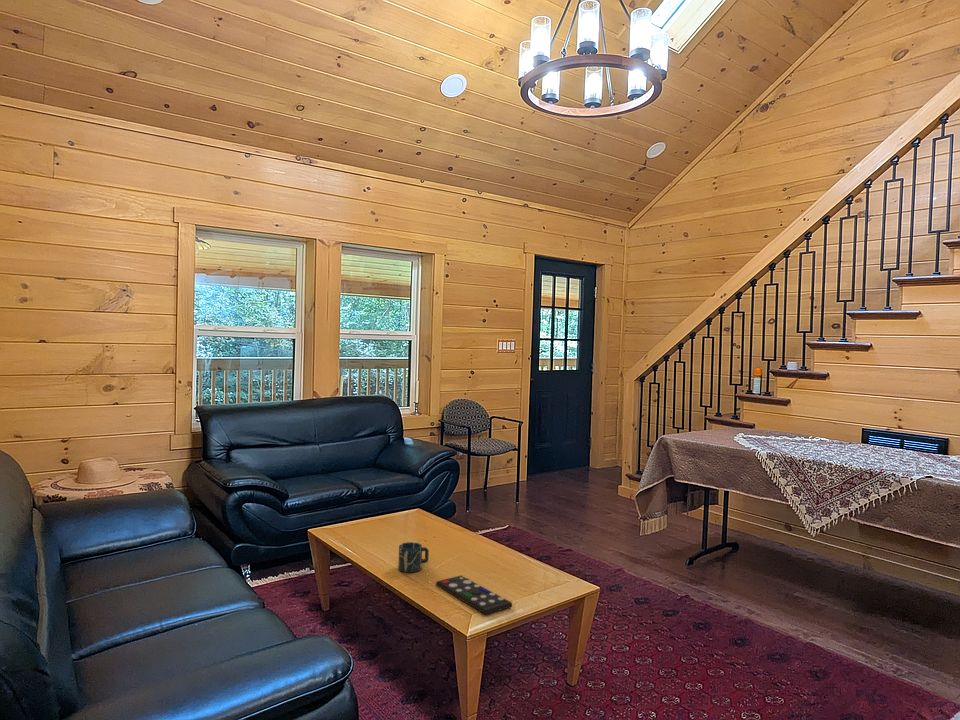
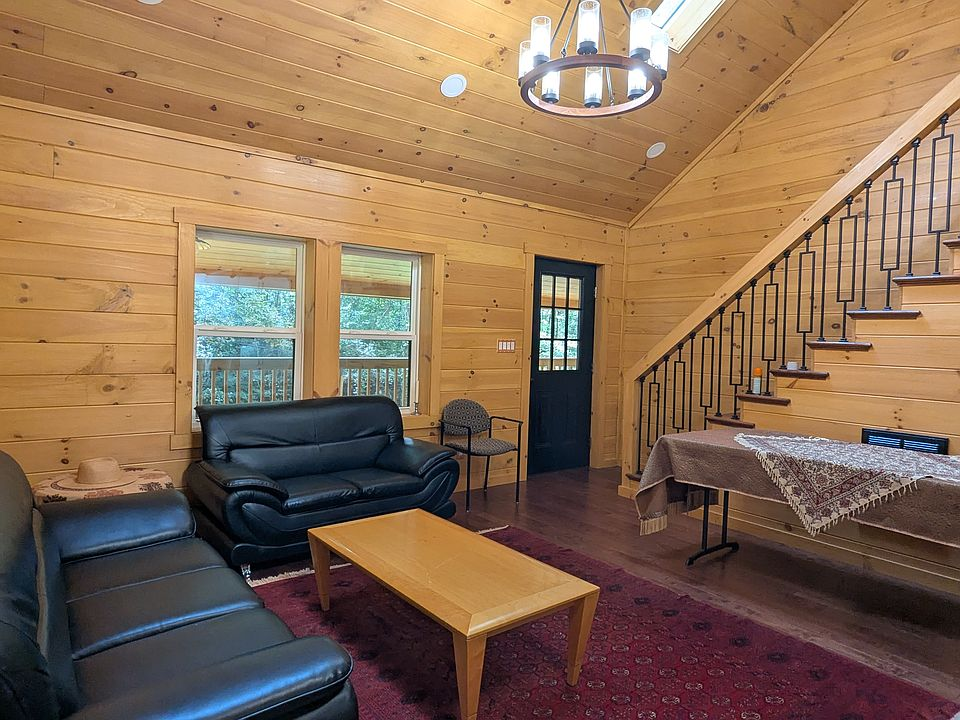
- cup (413, 556)
- remote control (472, 592)
